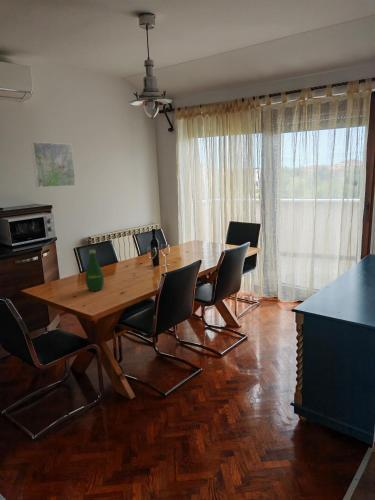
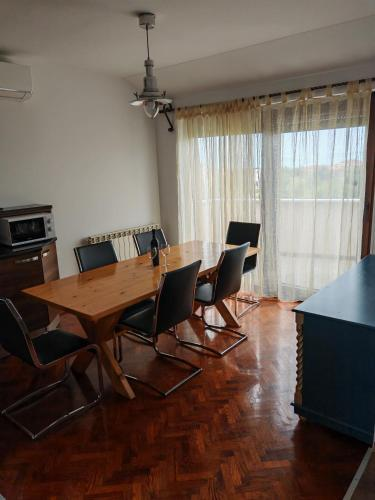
- bottle (93, 269)
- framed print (54, 165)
